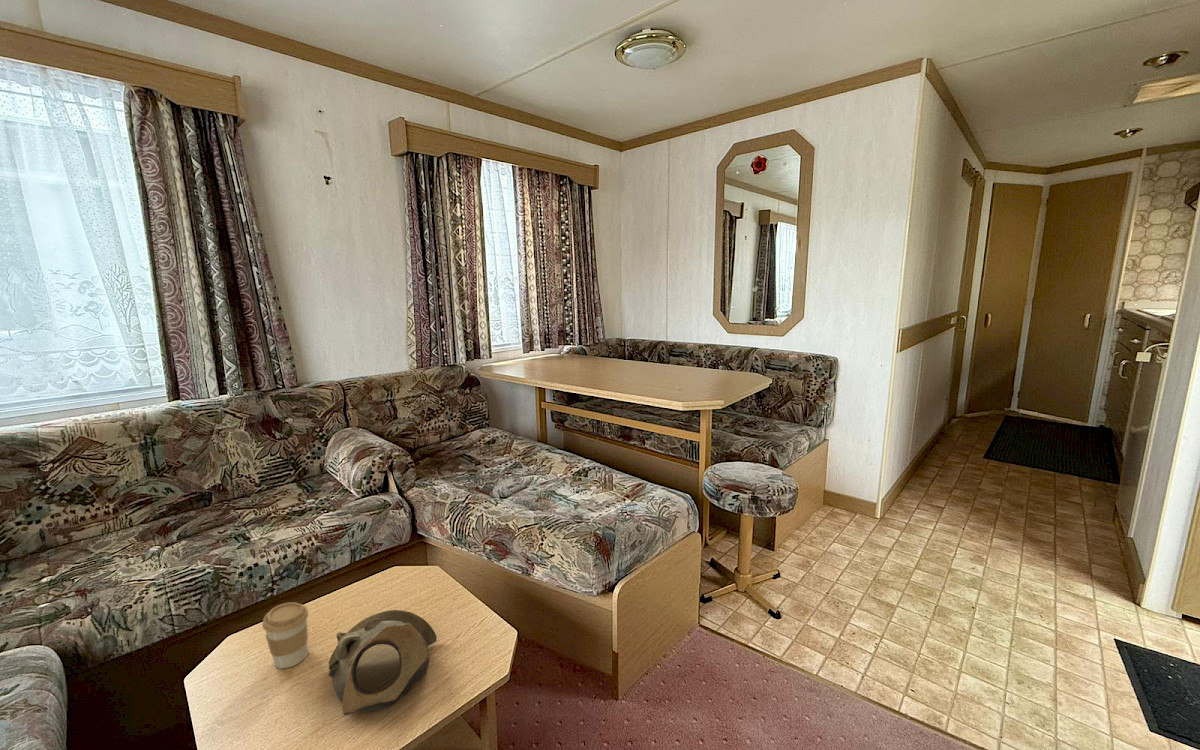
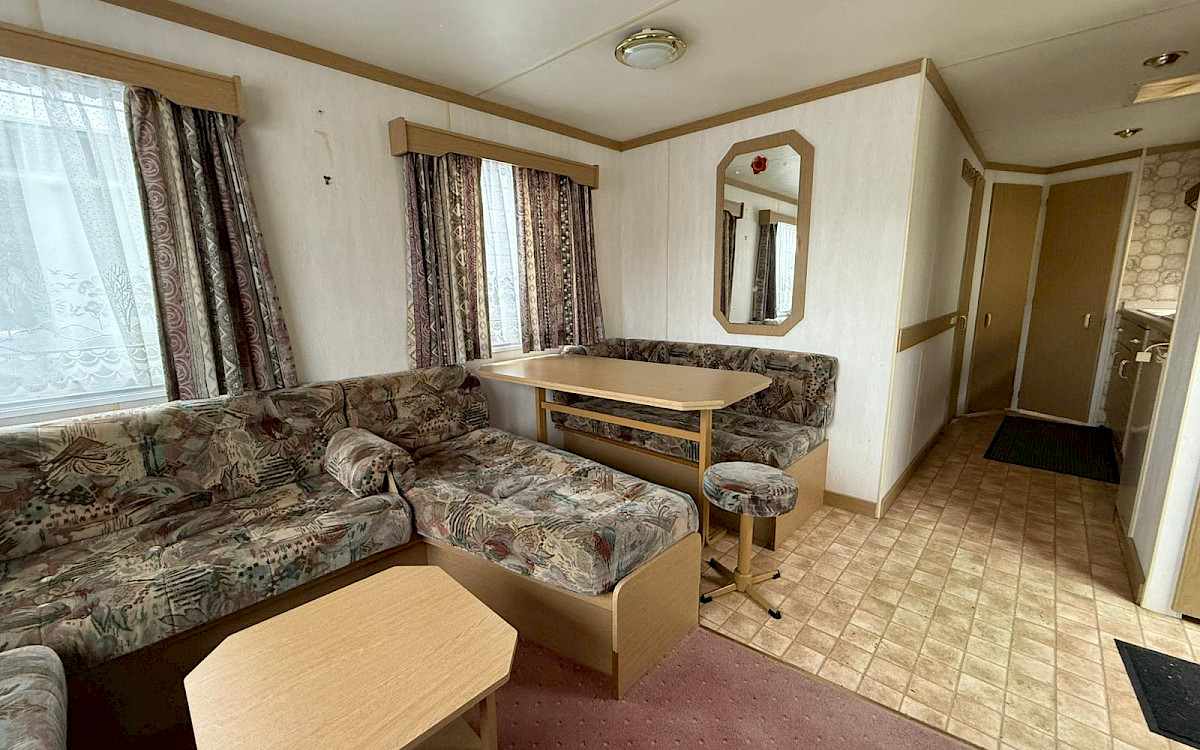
- decorative bowl (377, 644)
- coffee cup (288, 633)
